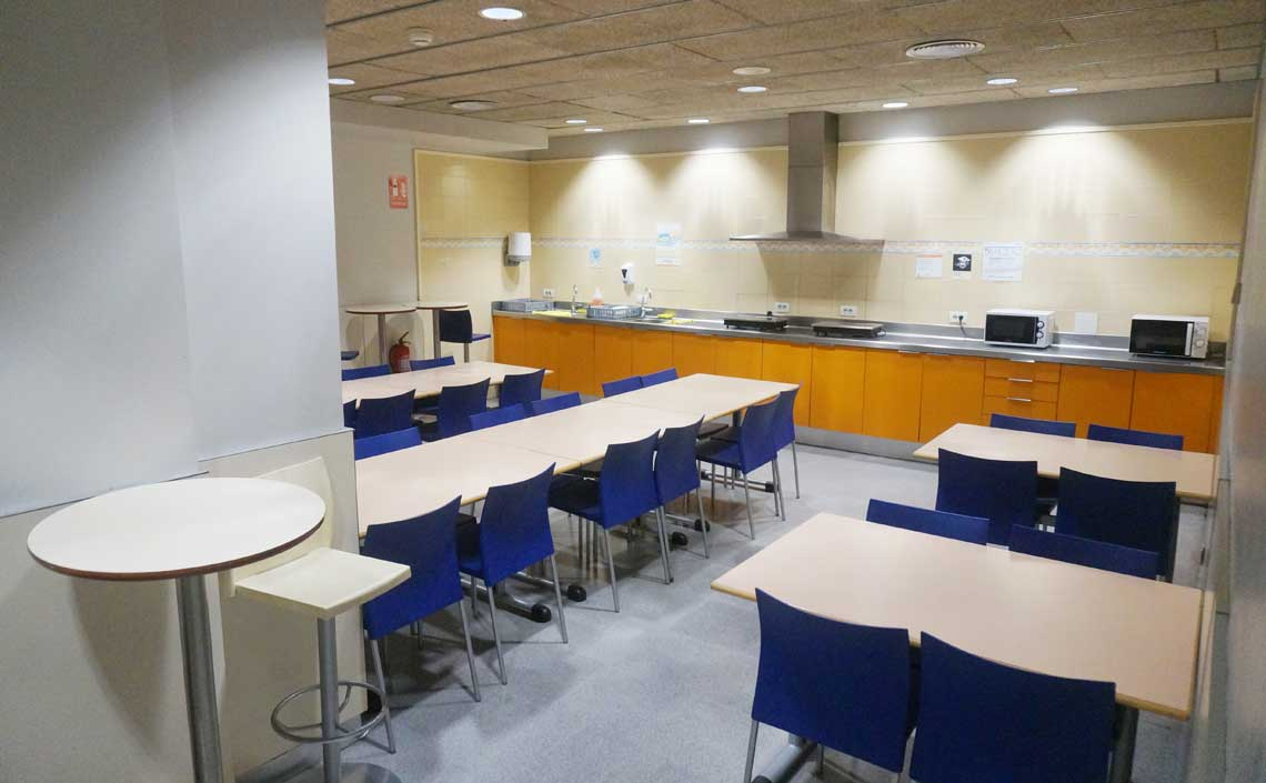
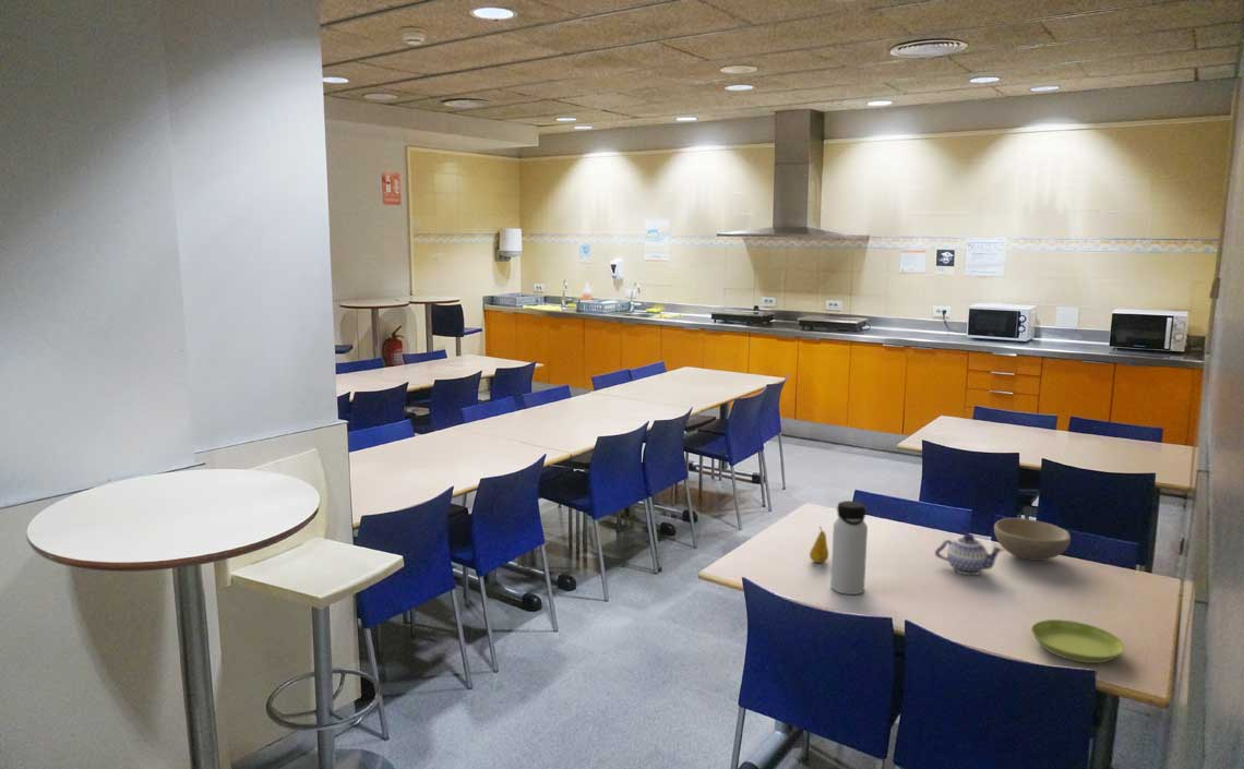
+ fruit (820, 543)
+ water bottle (849, 545)
+ saucer (1076, 642)
+ teapot (968, 552)
+ bowl (1030, 542)
